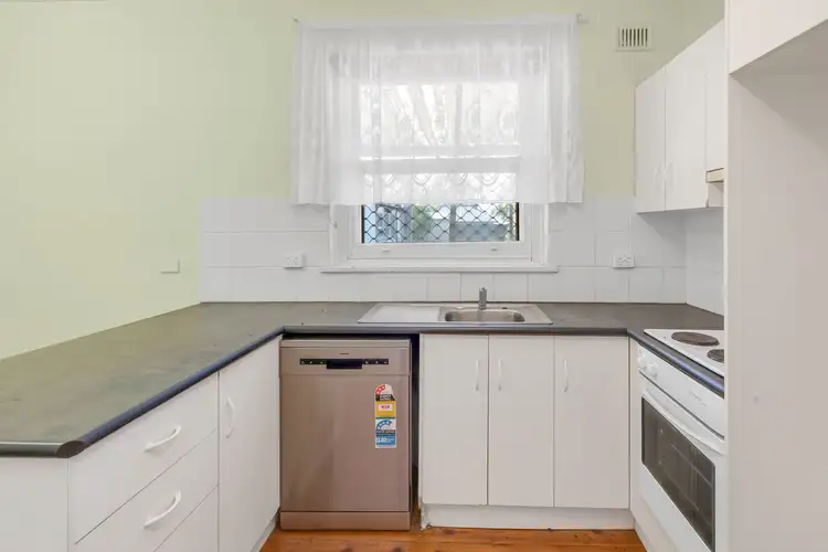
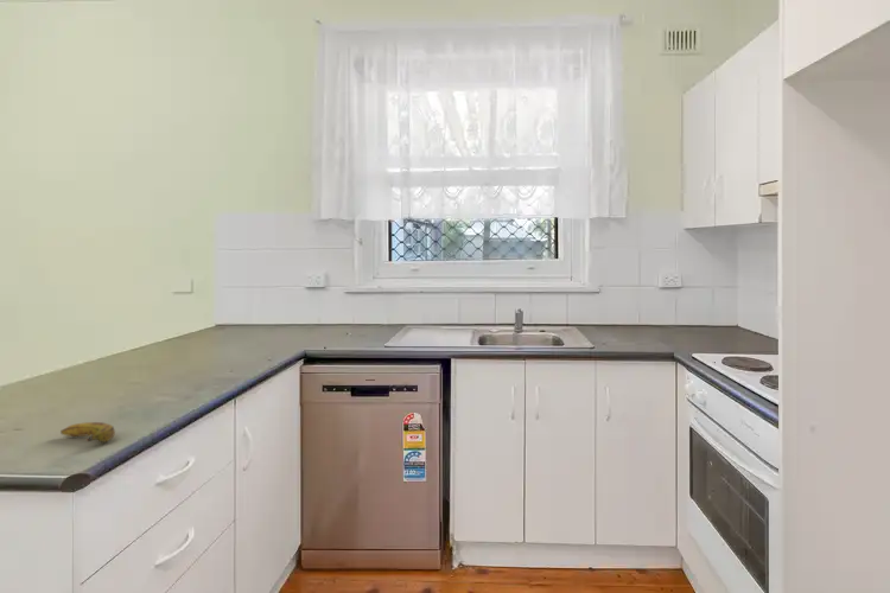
+ banana (85, 432)
